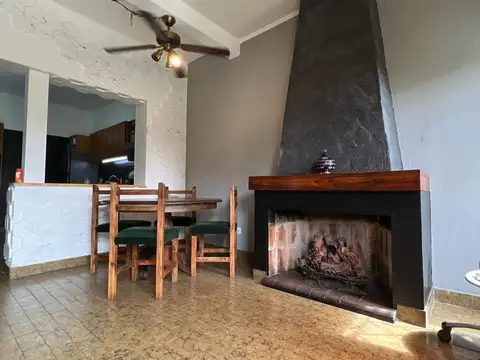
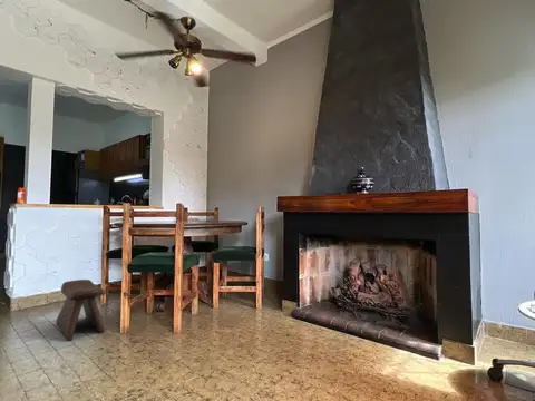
+ stool (80, 305)
